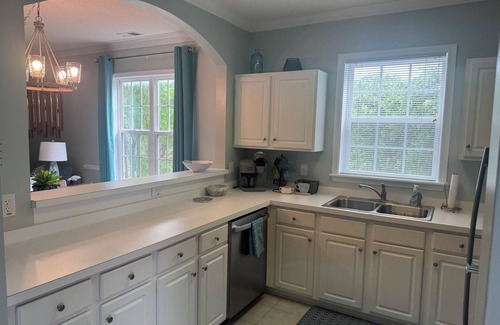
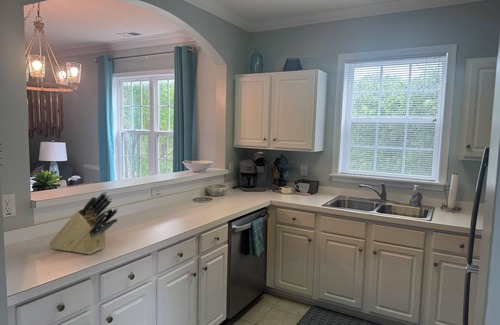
+ knife block (83, 220)
